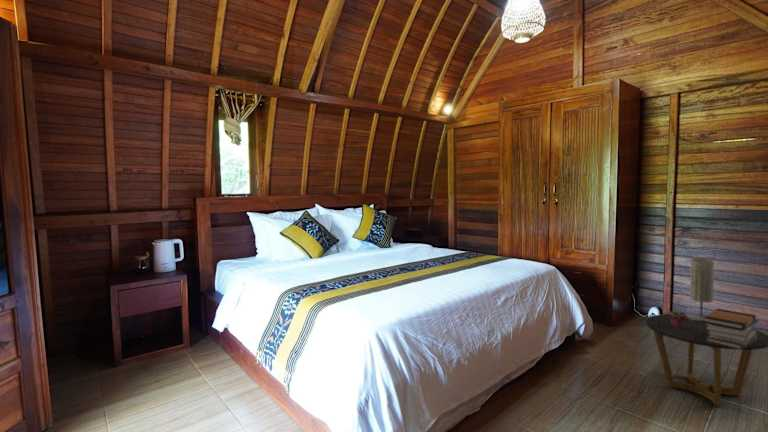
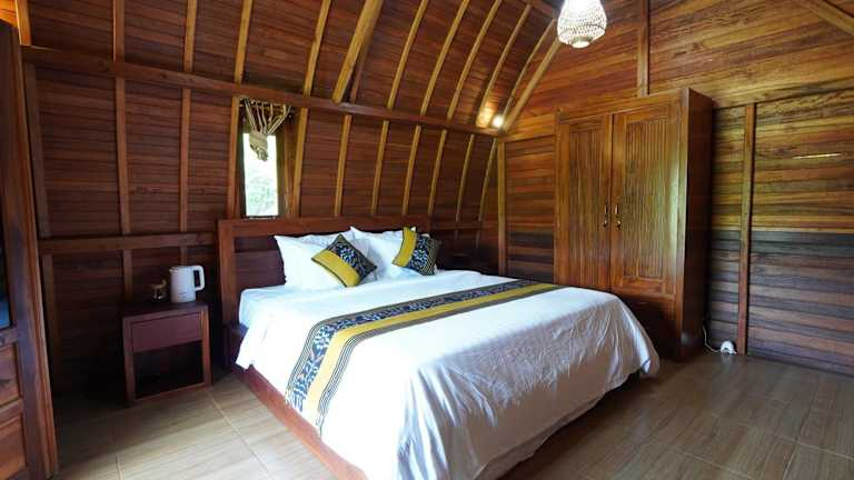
- side table (692, 359)
- book stack (730, 328)
- table lamp (701, 289)
- potted succulent (677, 317)
